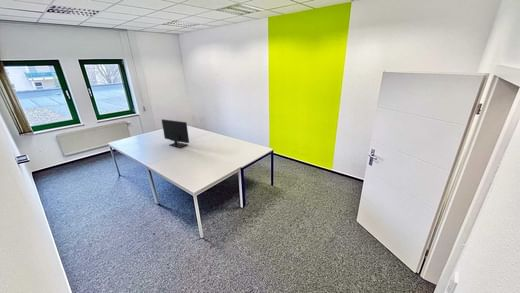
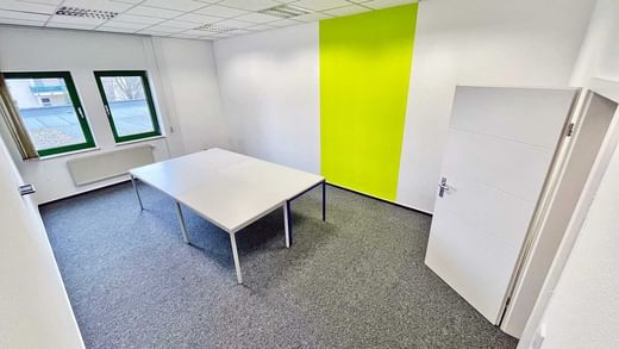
- monitor (176, 133)
